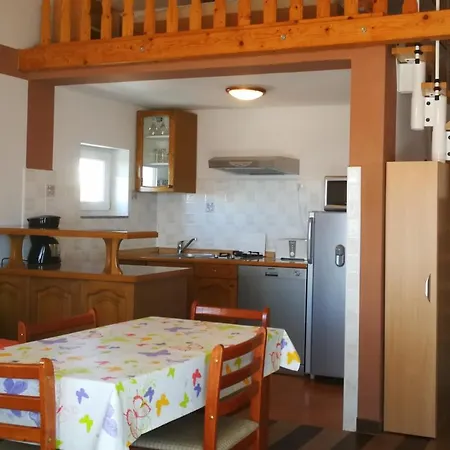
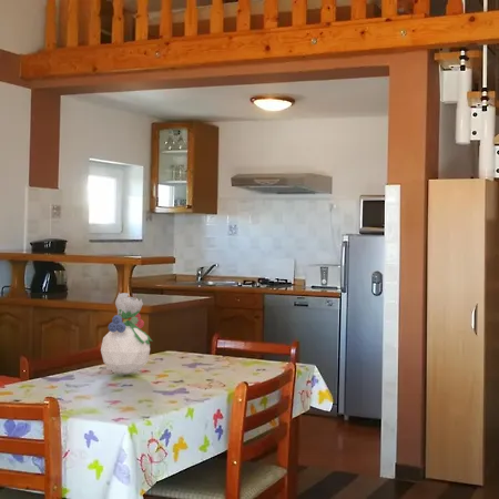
+ potted flower (126, 333)
